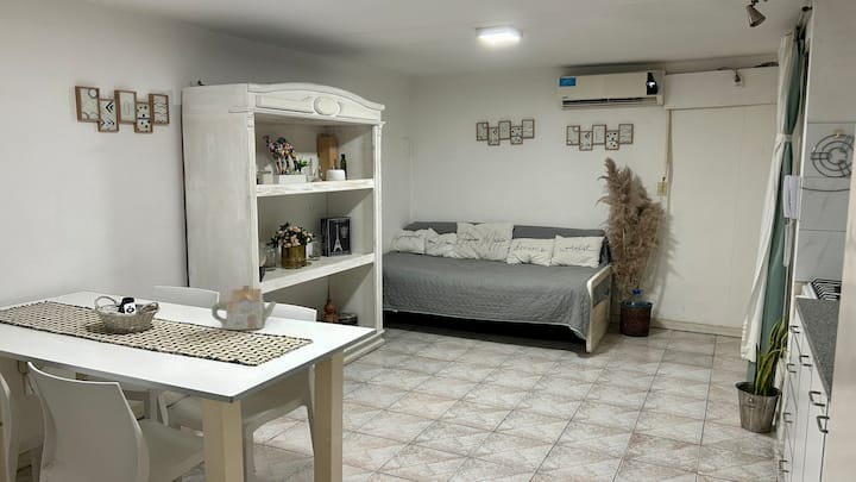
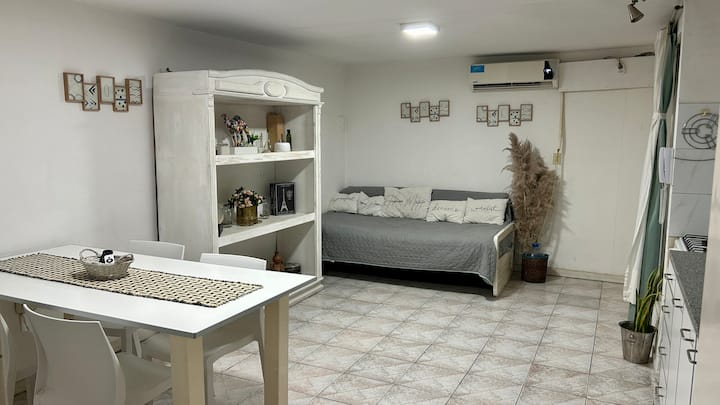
- teapot (244, 305)
